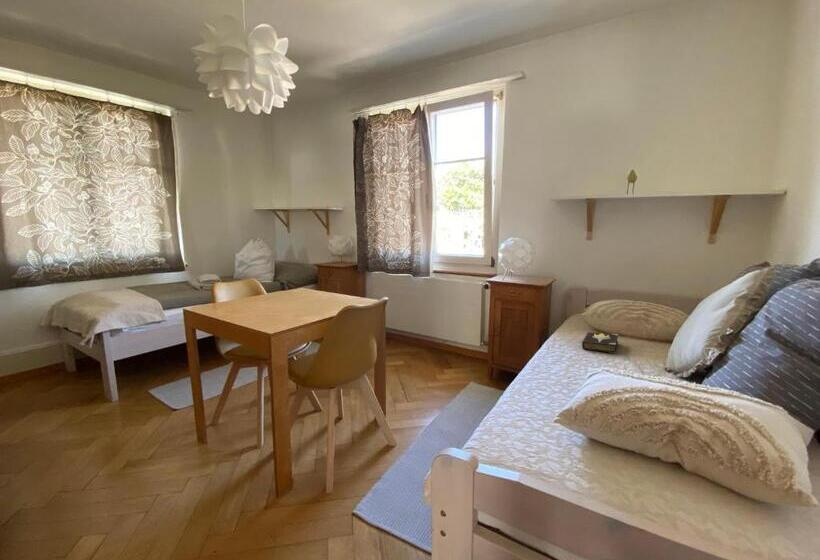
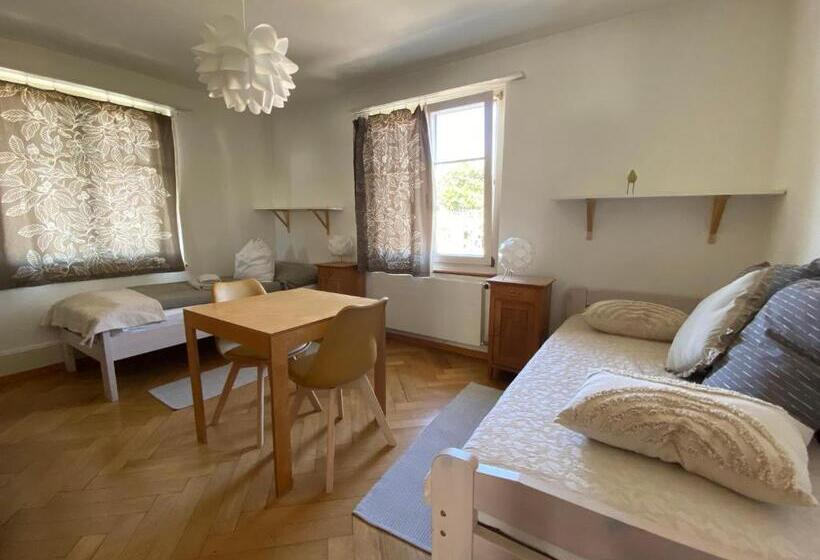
- hardback book (600, 341)
